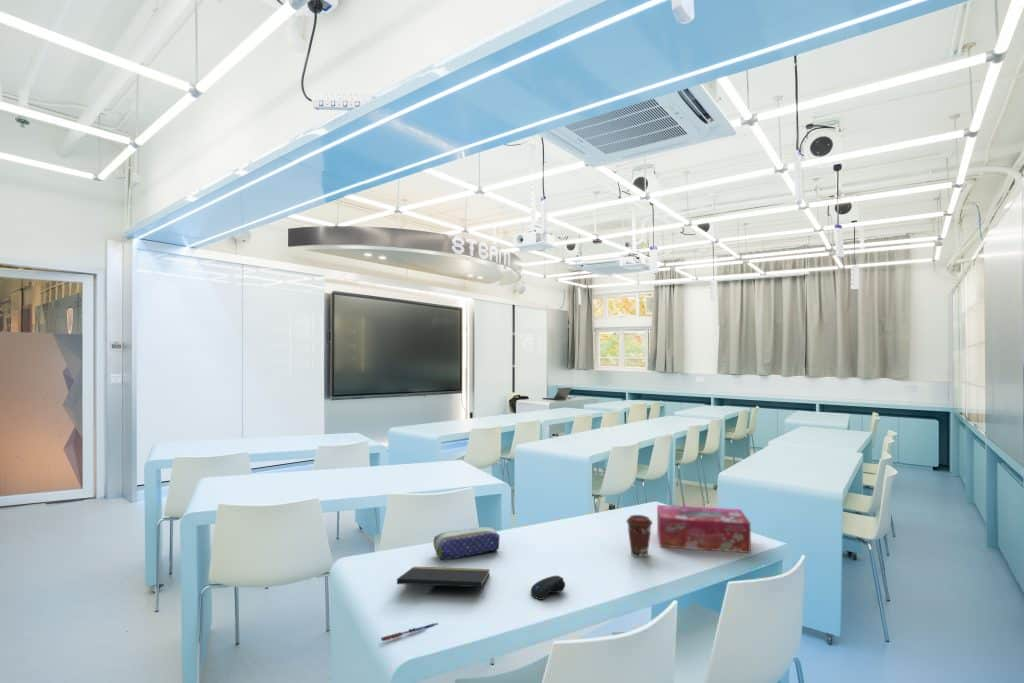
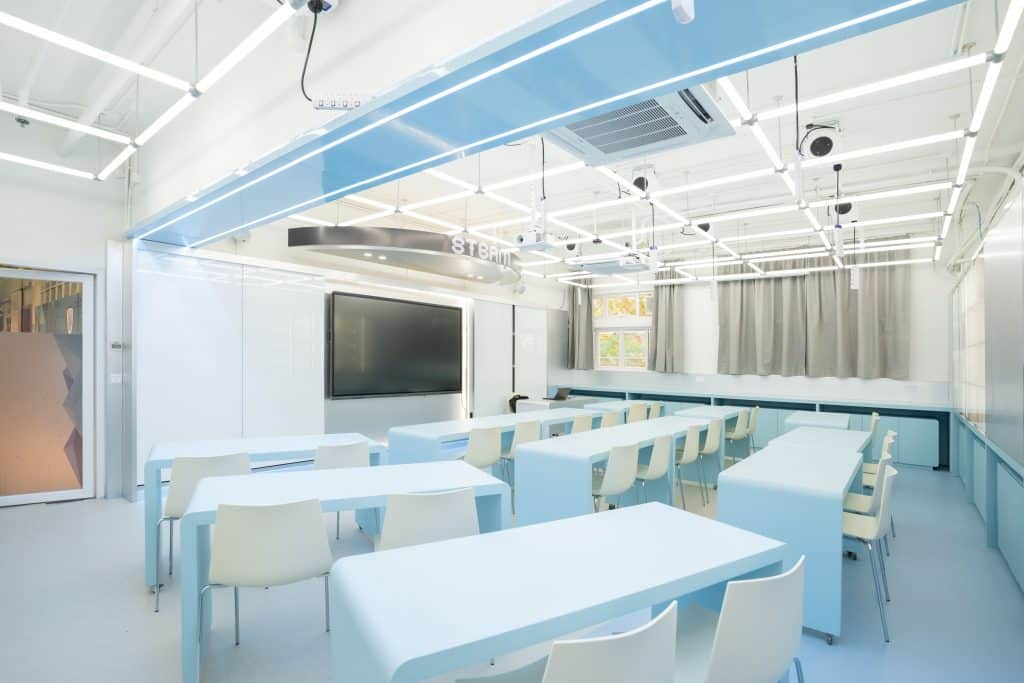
- pencil case (466, 542)
- pen (410, 630)
- notepad (445, 576)
- computer mouse (548, 586)
- coffee cup (639, 536)
- tissue box (701, 527)
